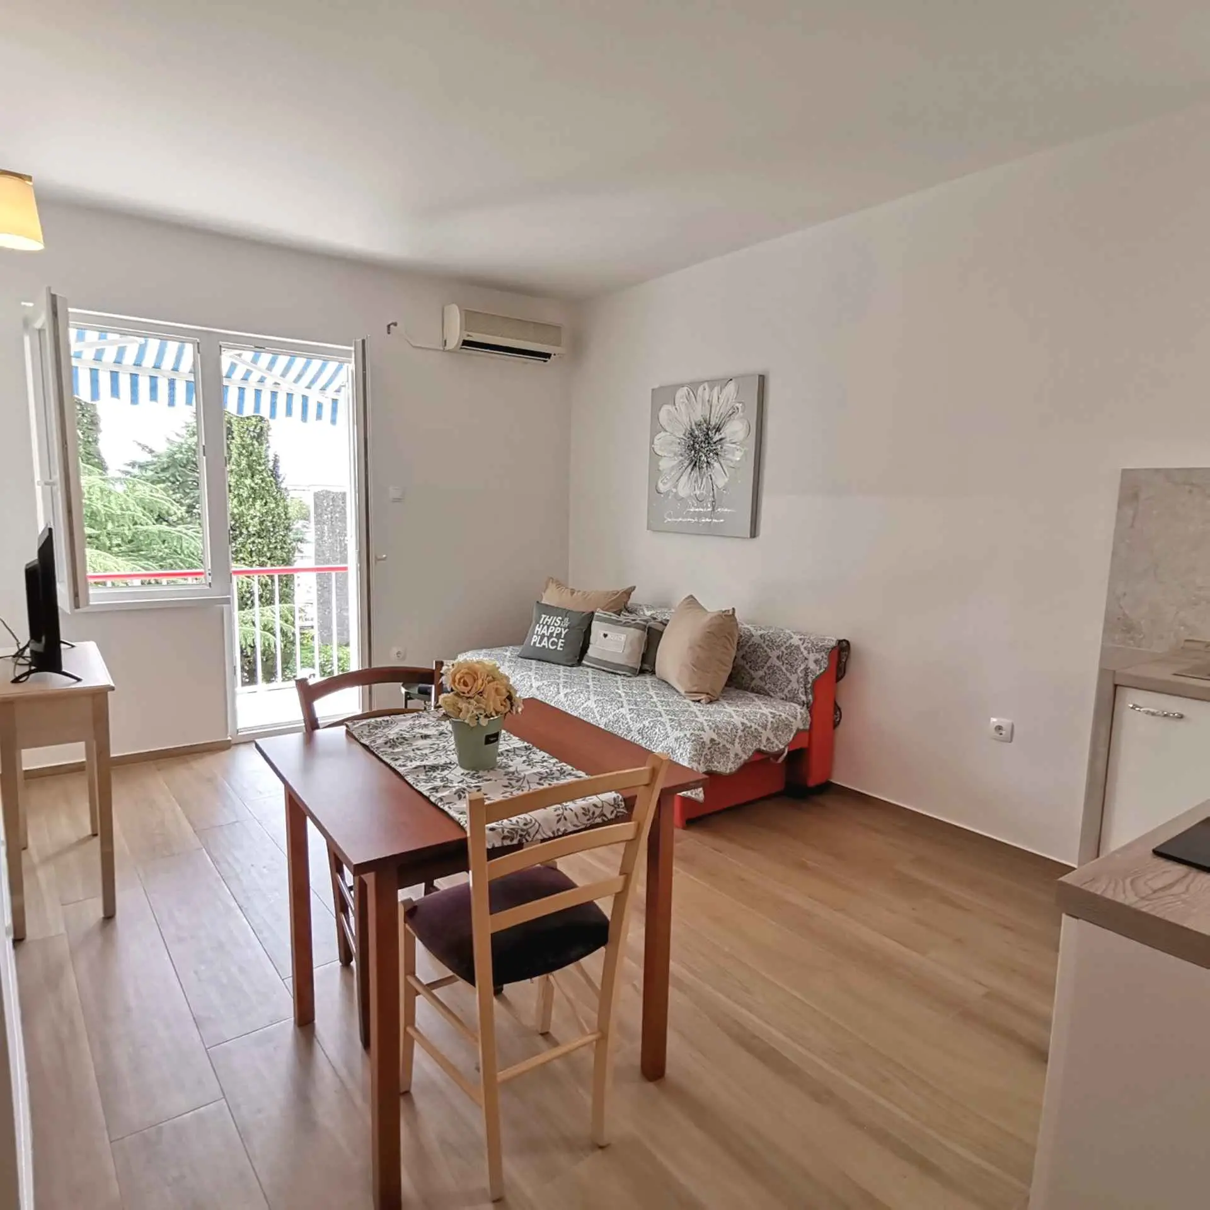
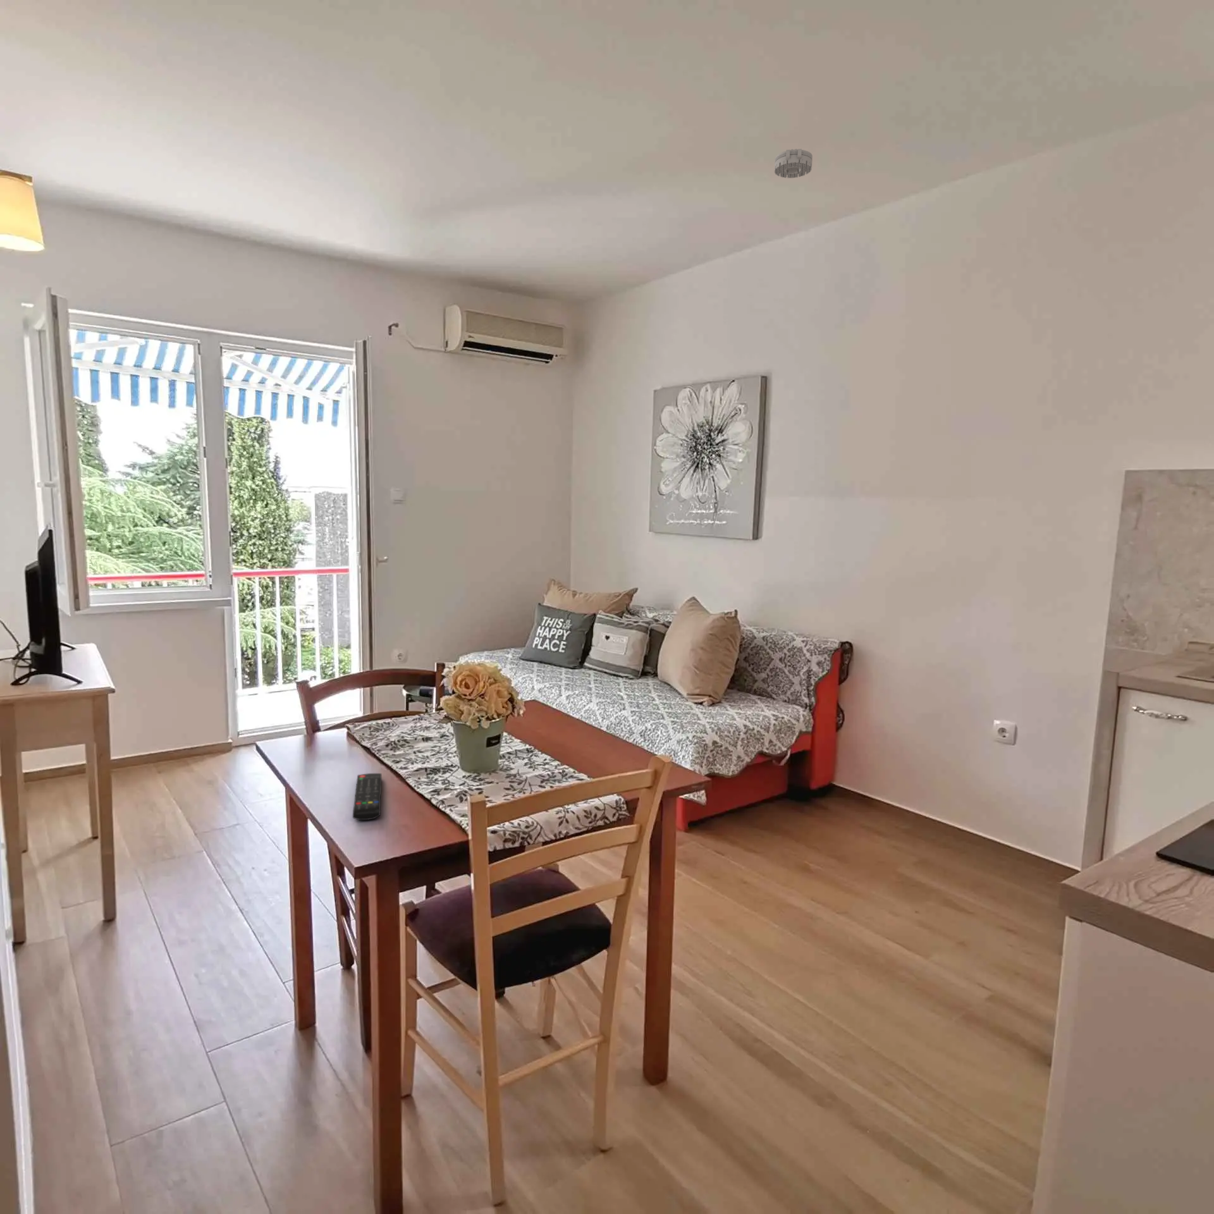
+ remote control (368, 795)
+ smoke detector (793, 162)
